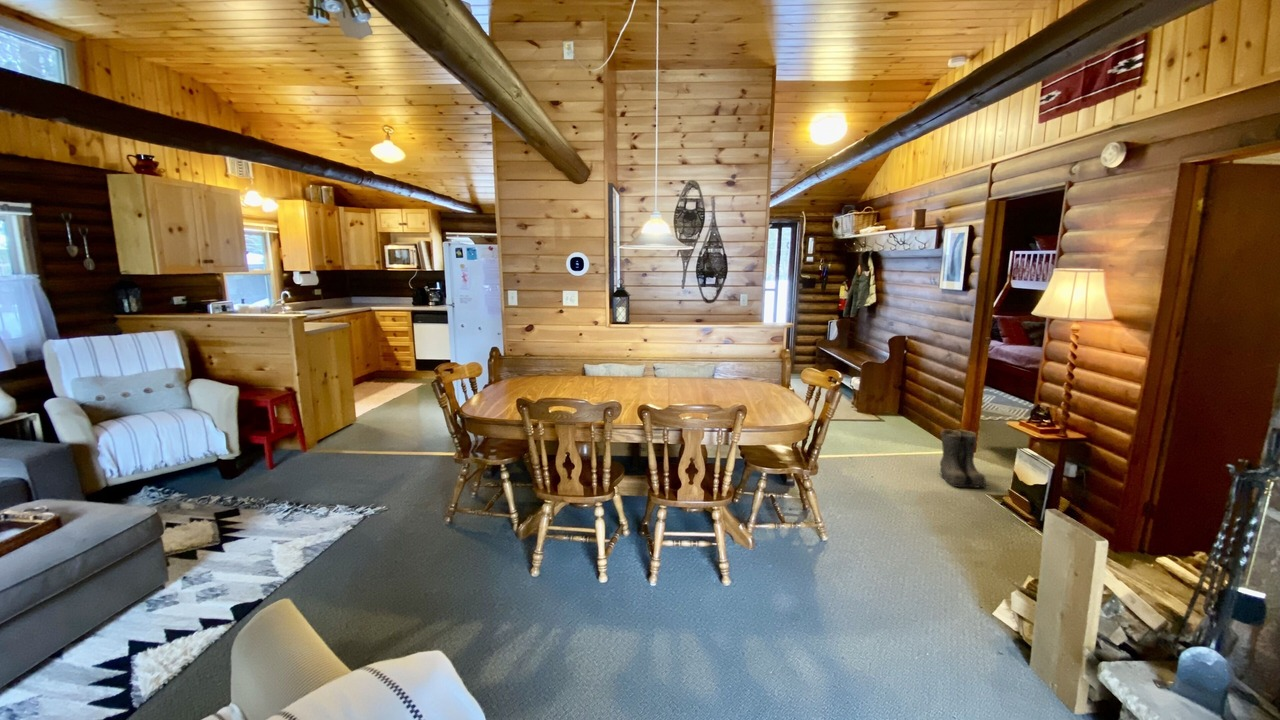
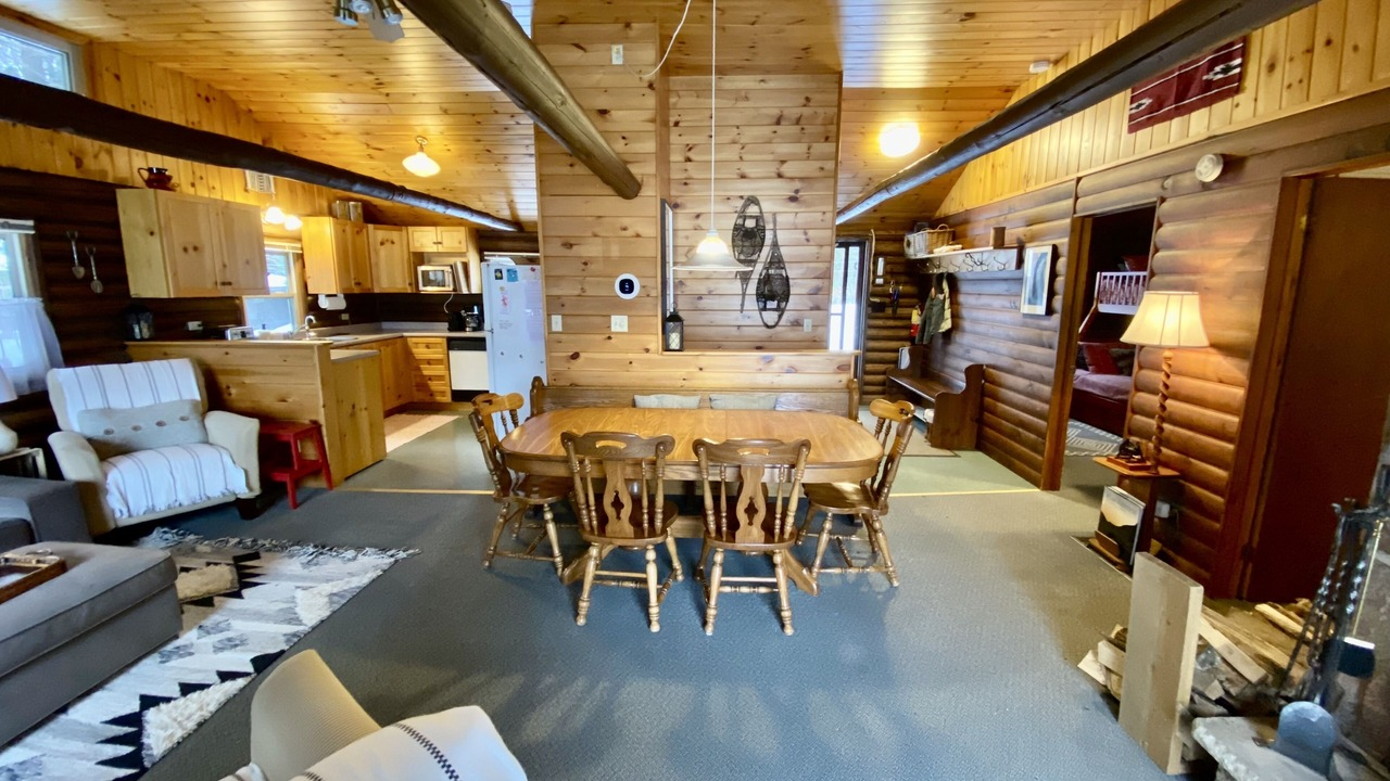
- boots (961, 457)
